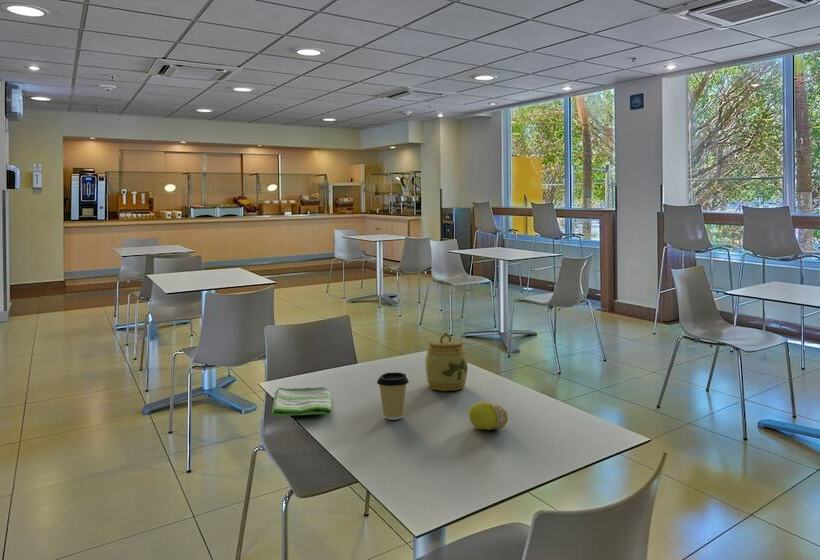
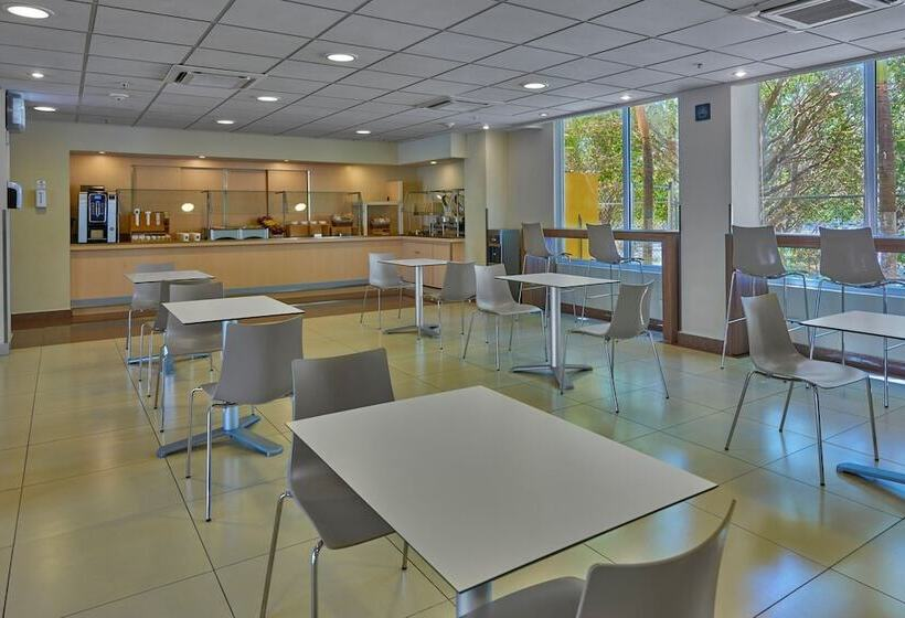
- fruit (488, 414)
- jar (446, 359)
- dish towel (302, 400)
- coffee cup (393, 396)
